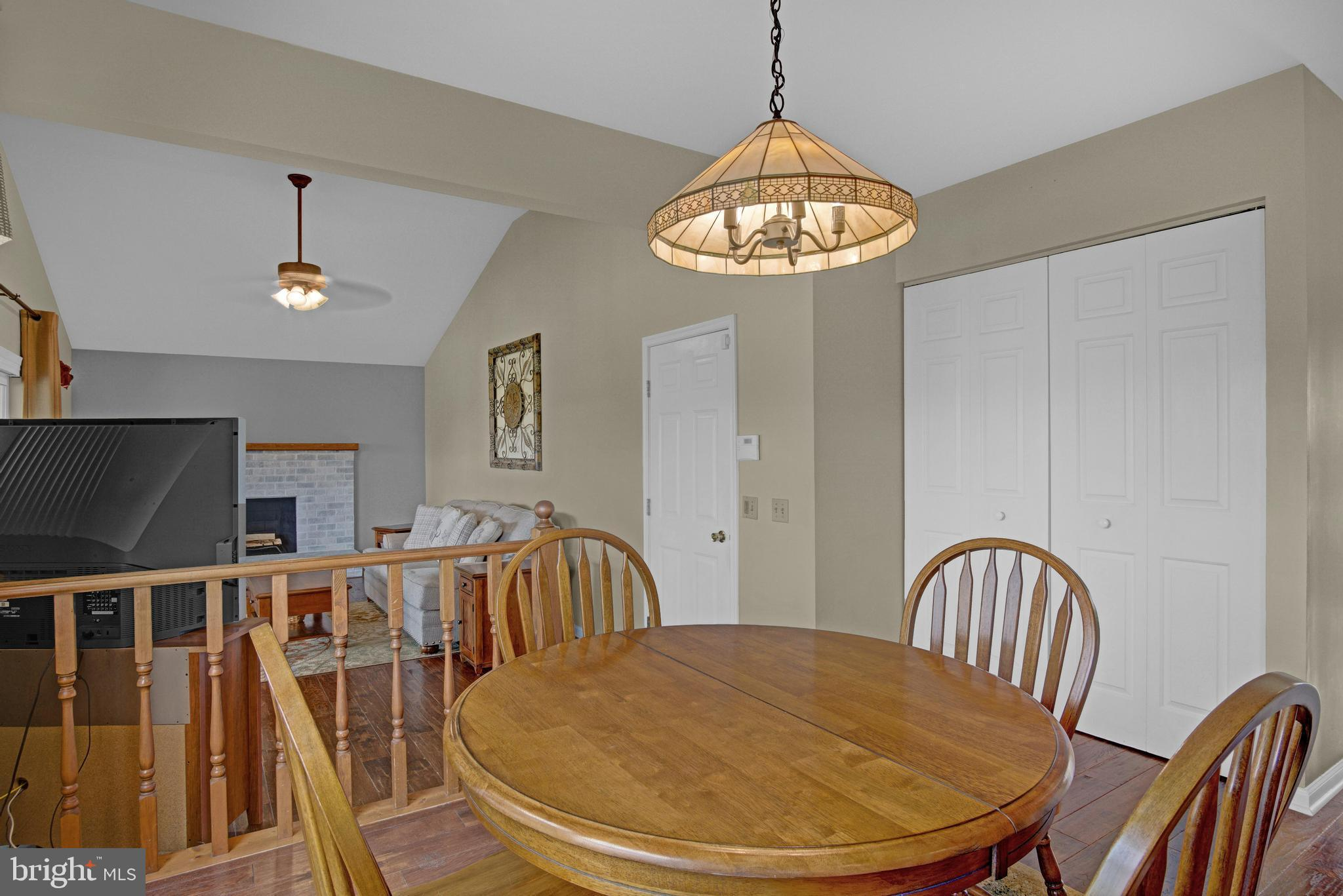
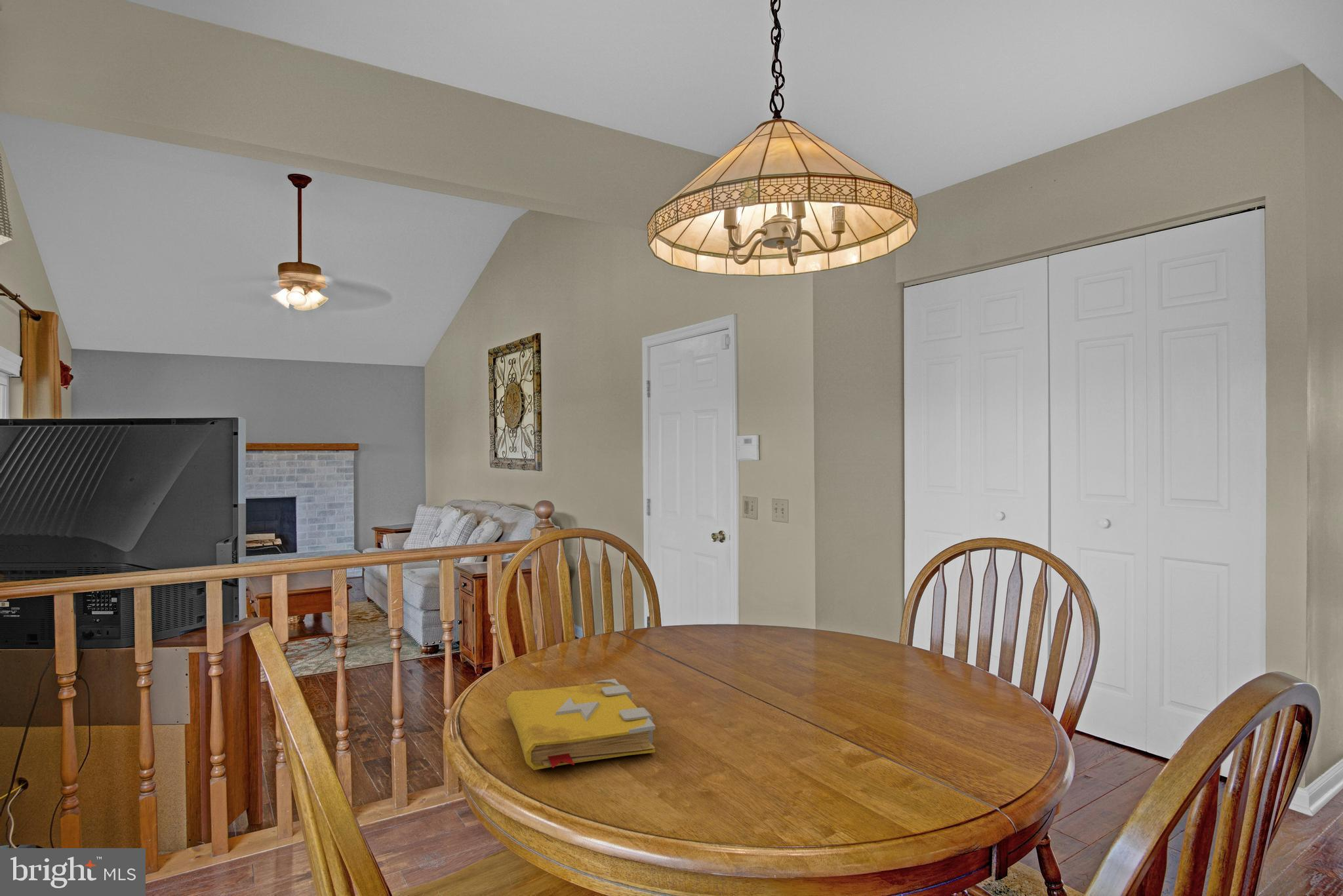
+ spell book (580, 722)
